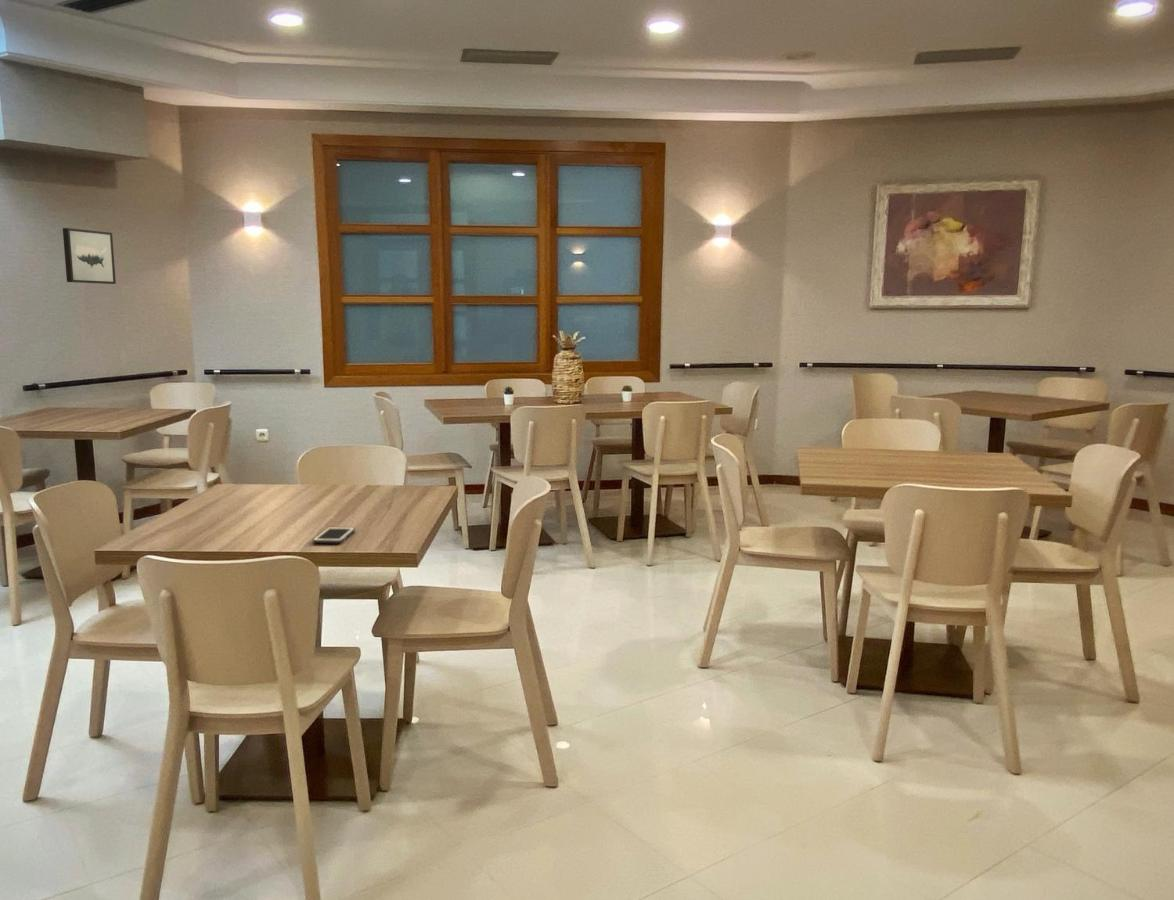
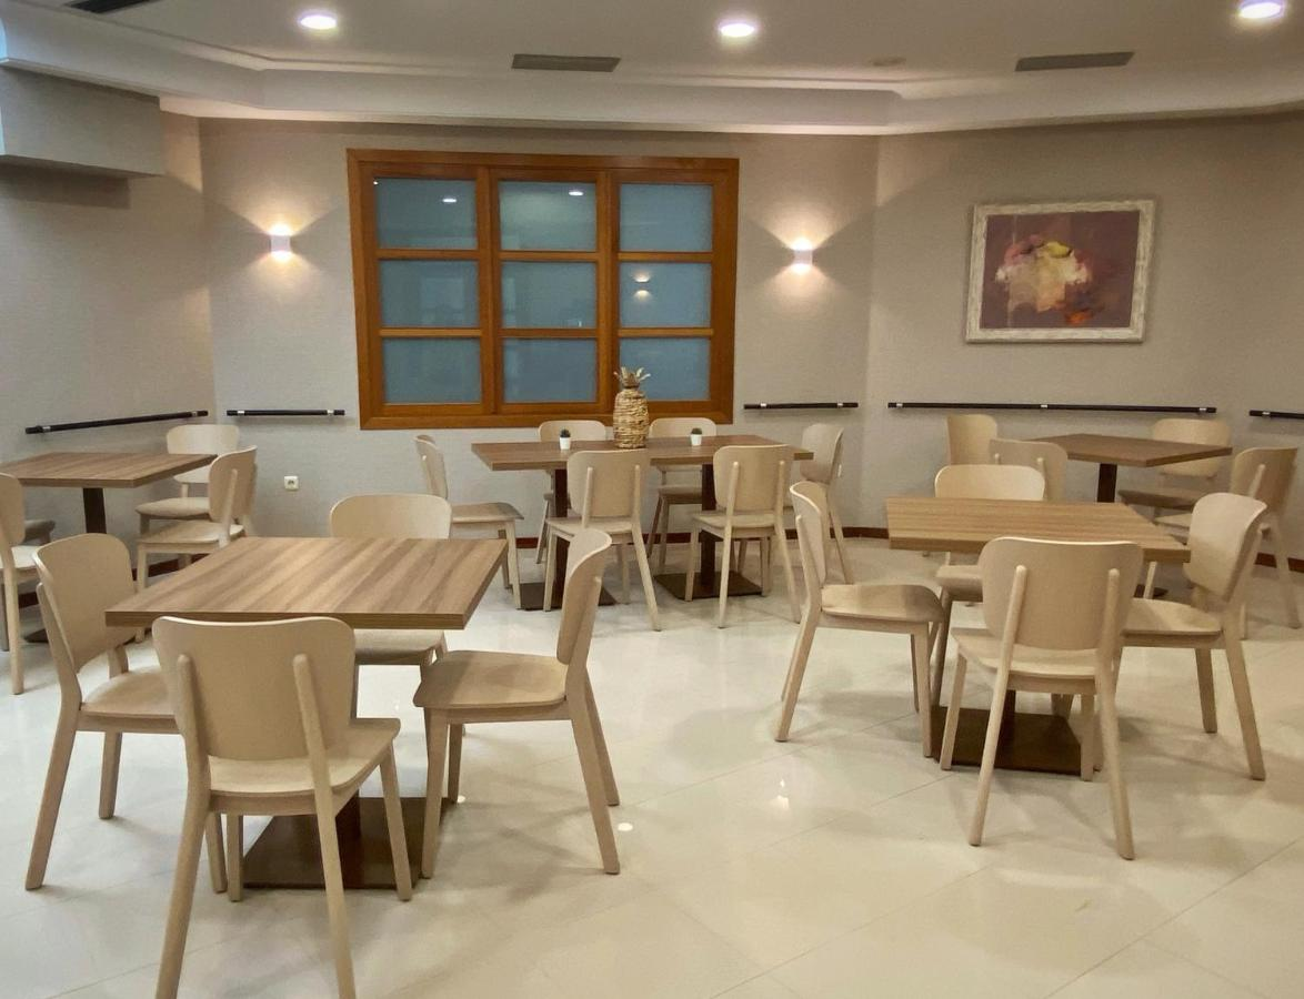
- wall art (90, 256)
- cell phone (334, 535)
